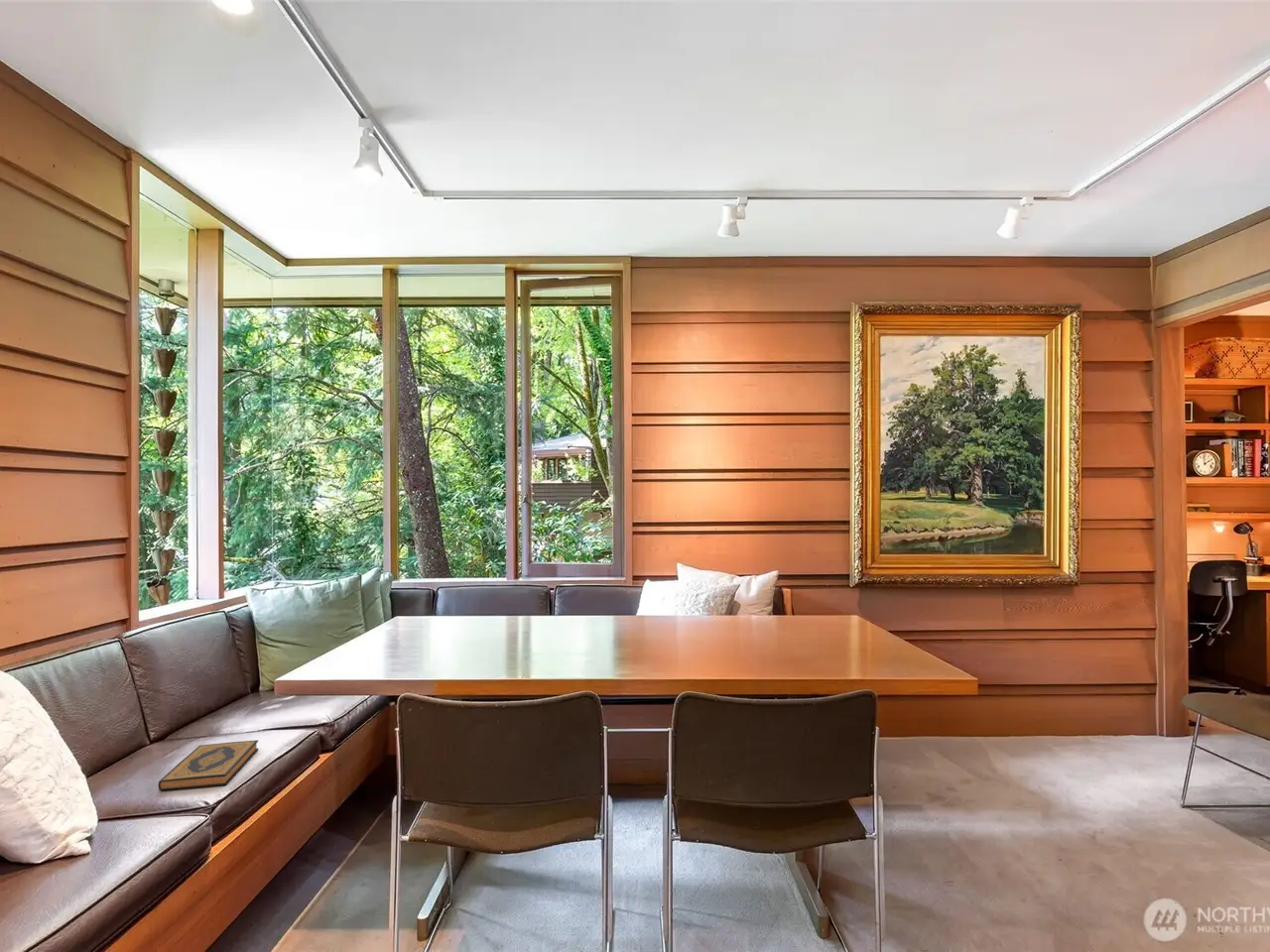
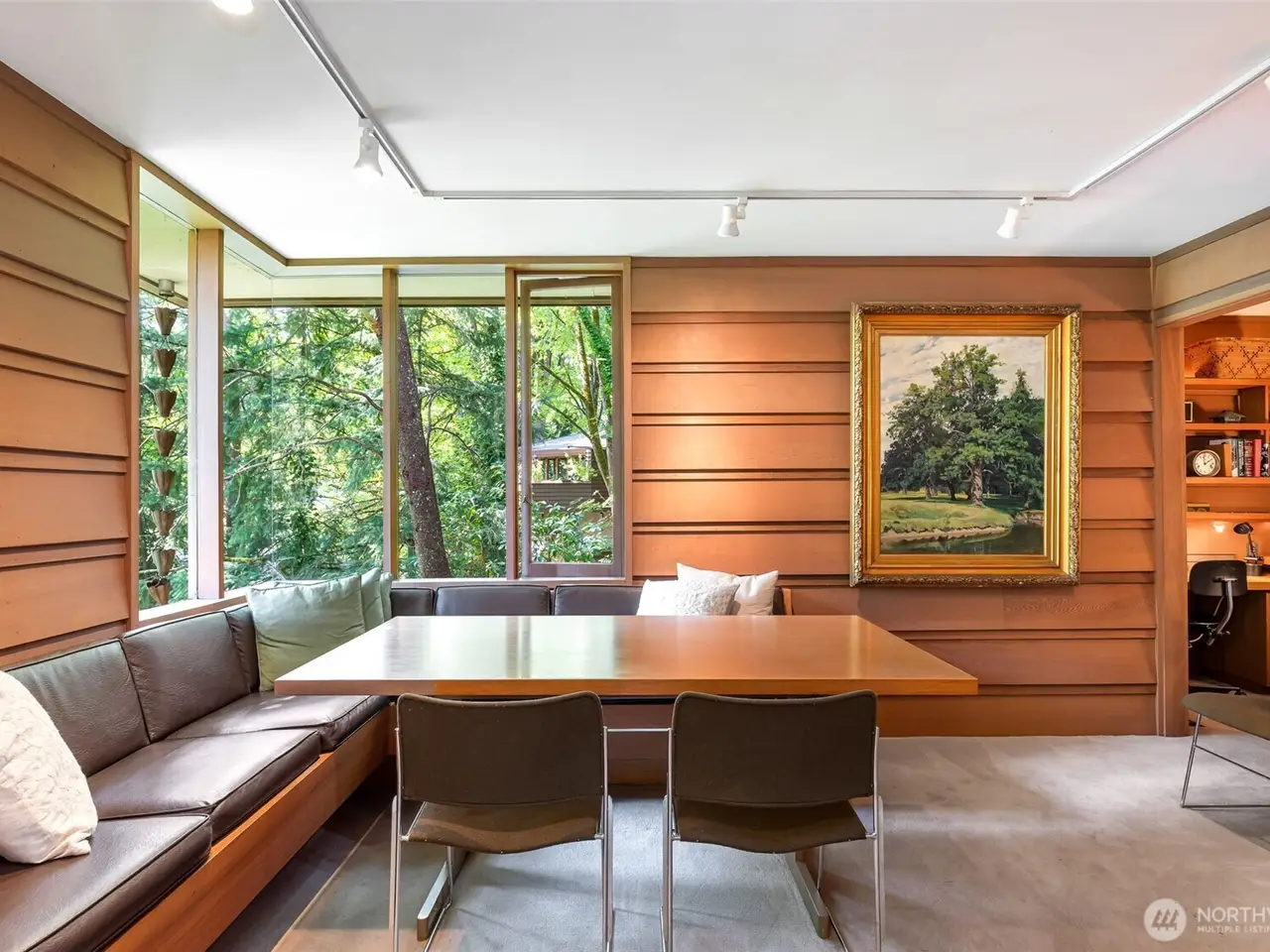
- hardback book (211, 764)
